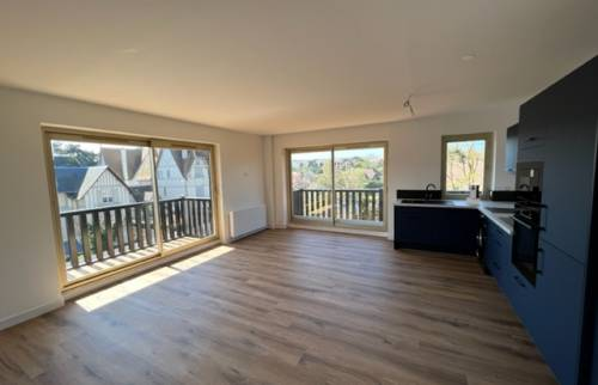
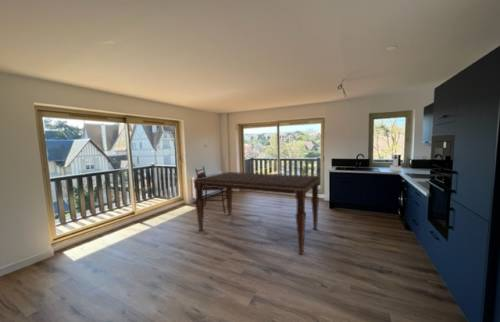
+ dining chair (213, 188)
+ dining table (256, 190)
